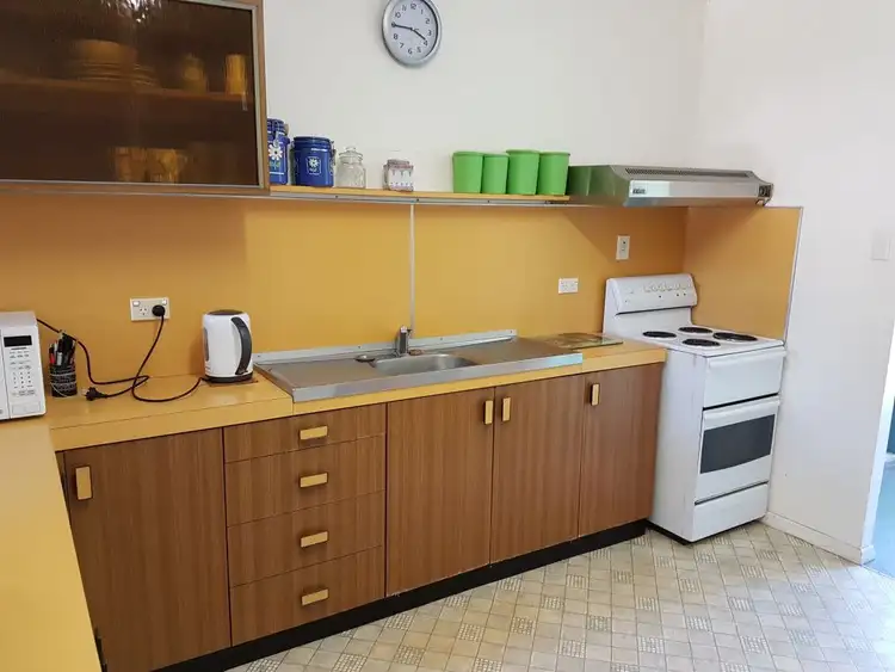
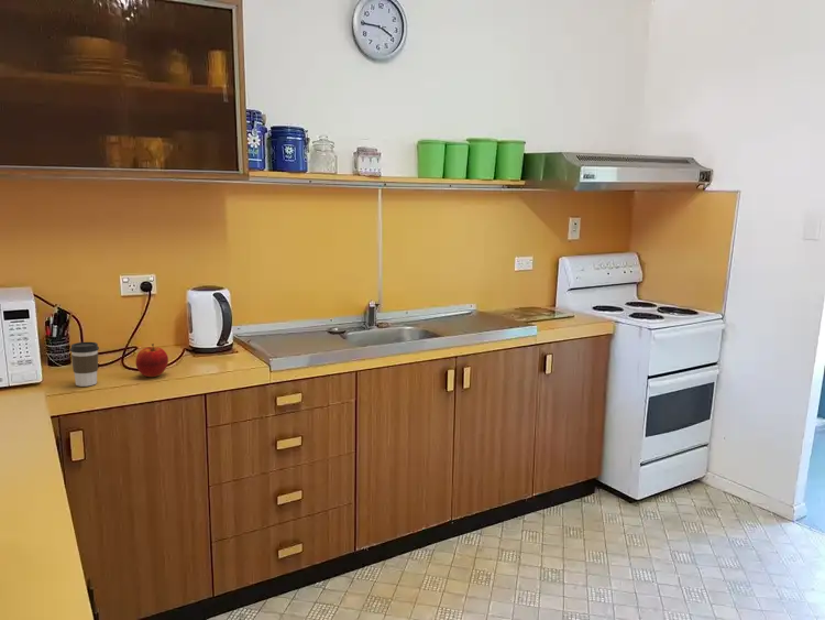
+ apple (152, 359)
+ coffee cup (85, 363)
